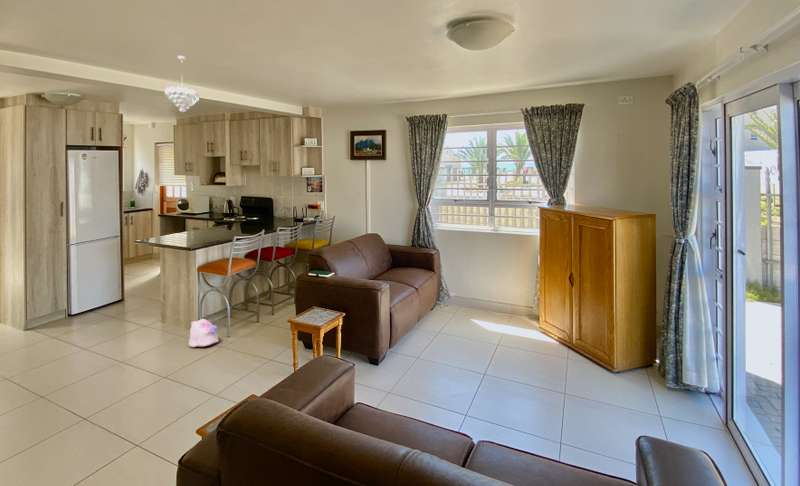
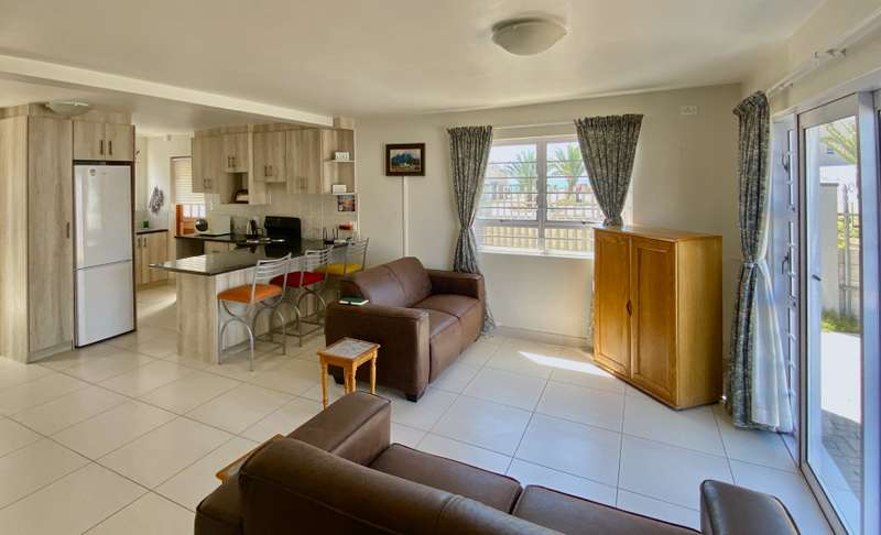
- plush toy (204, 331)
- pendant light (182, 84)
